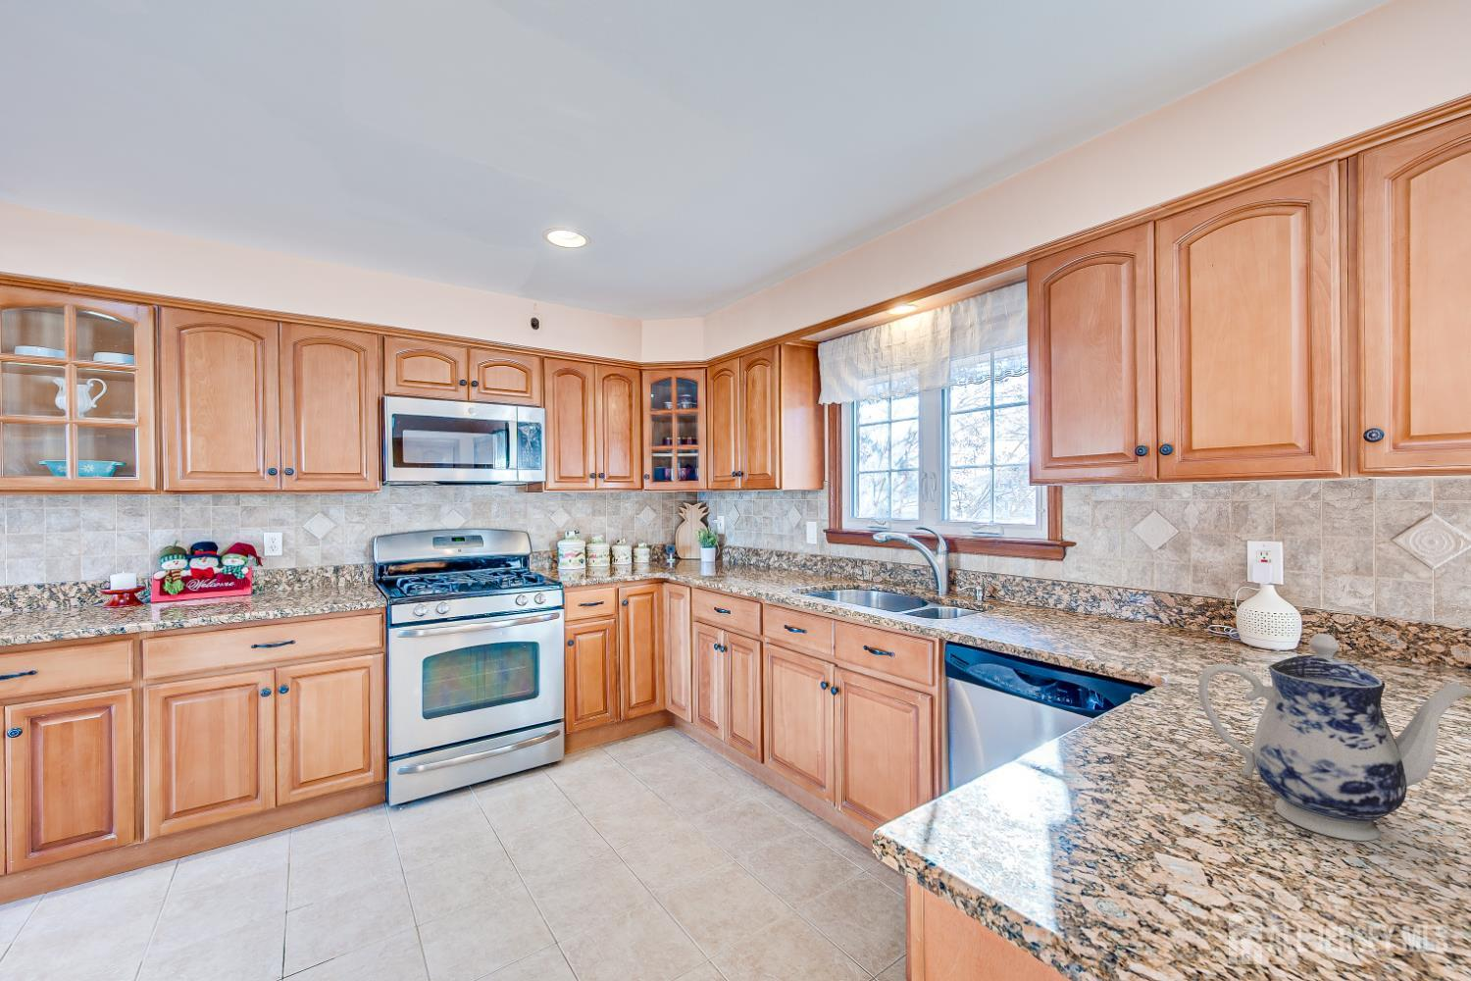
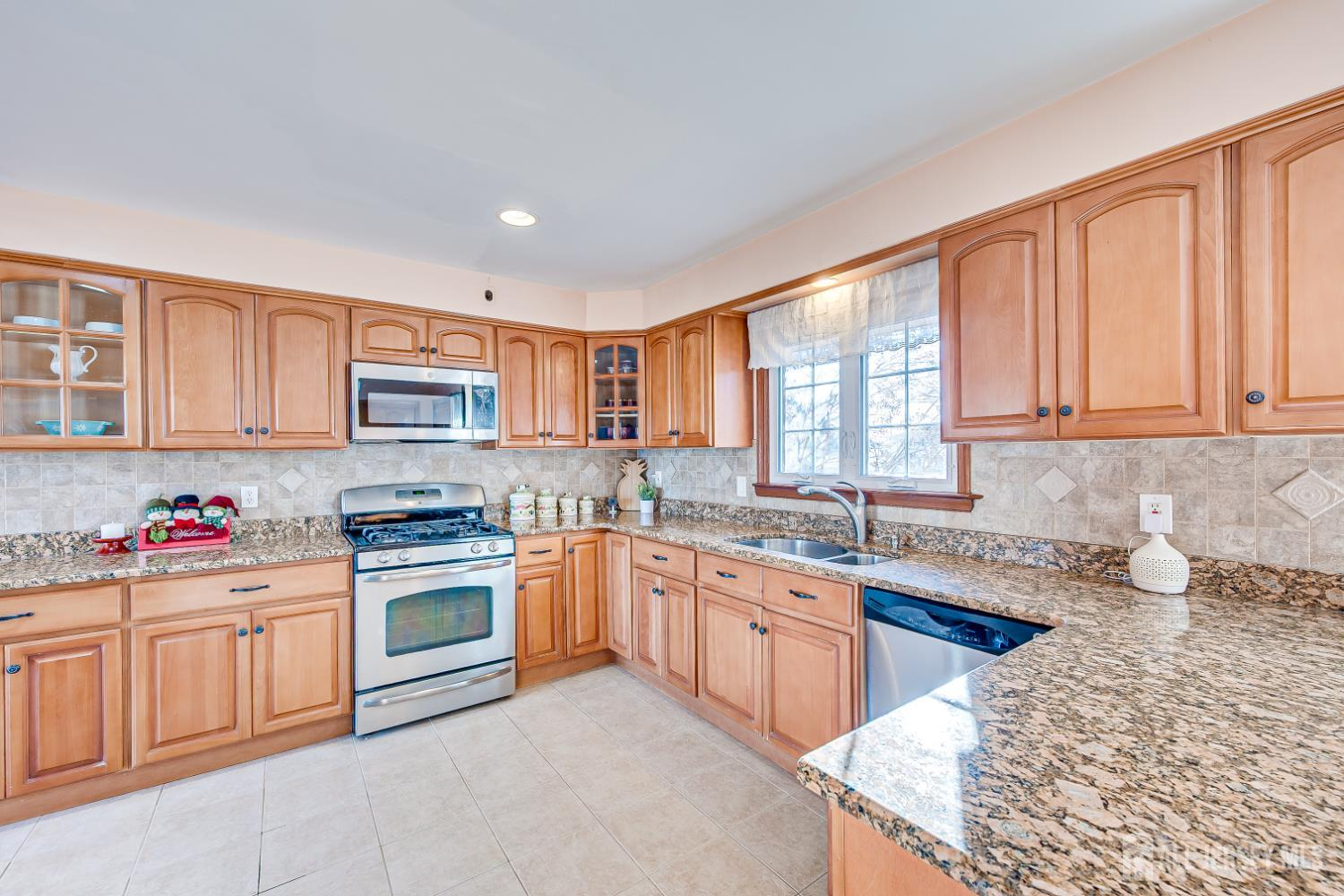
- teapot (1324, 727)
